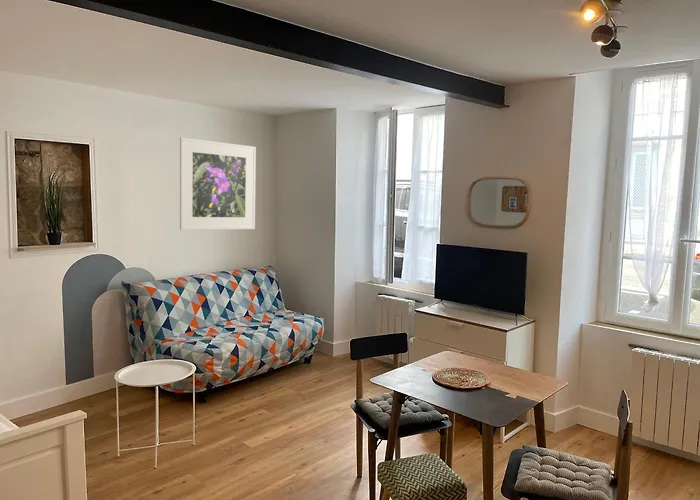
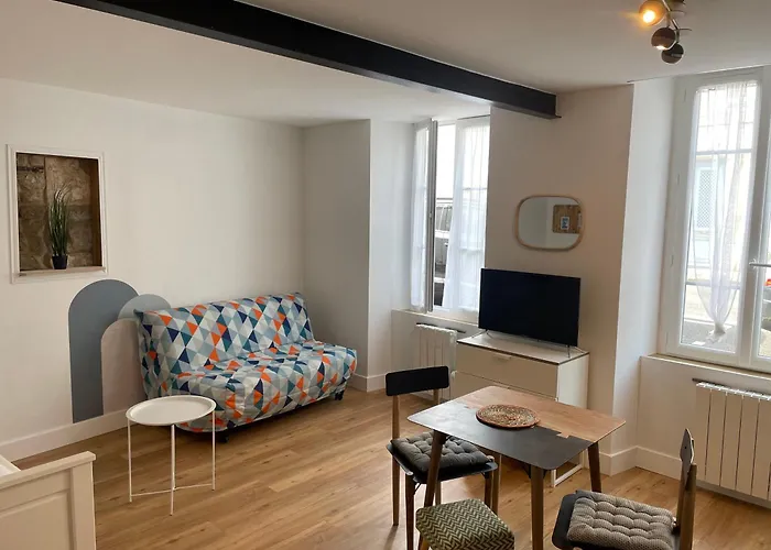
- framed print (219, 186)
